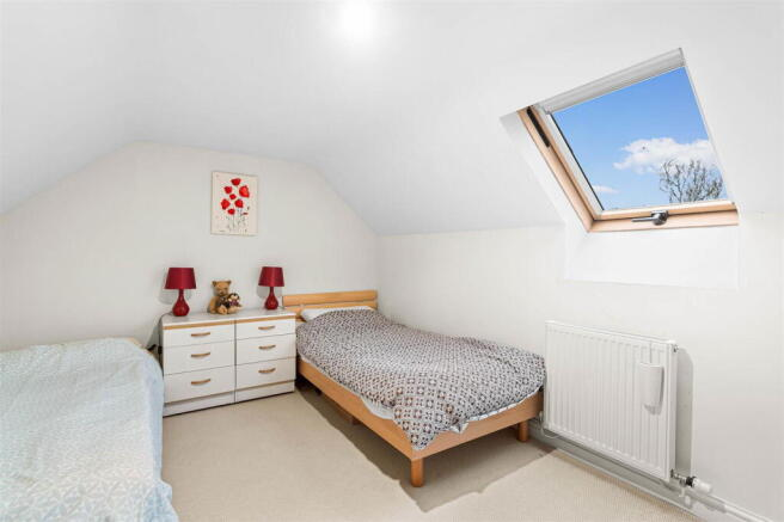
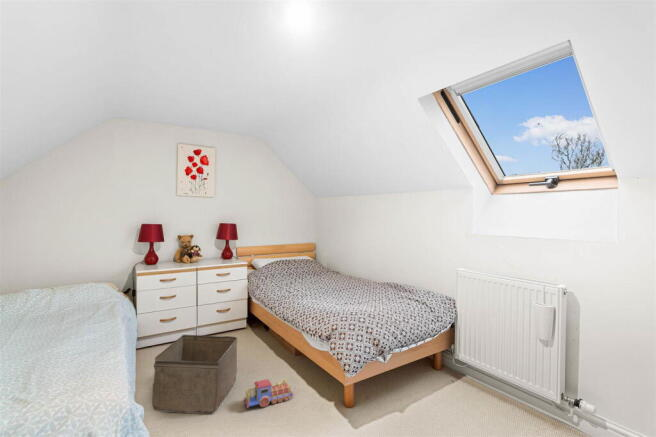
+ toy train (268, 391)
+ storage bin (197, 370)
